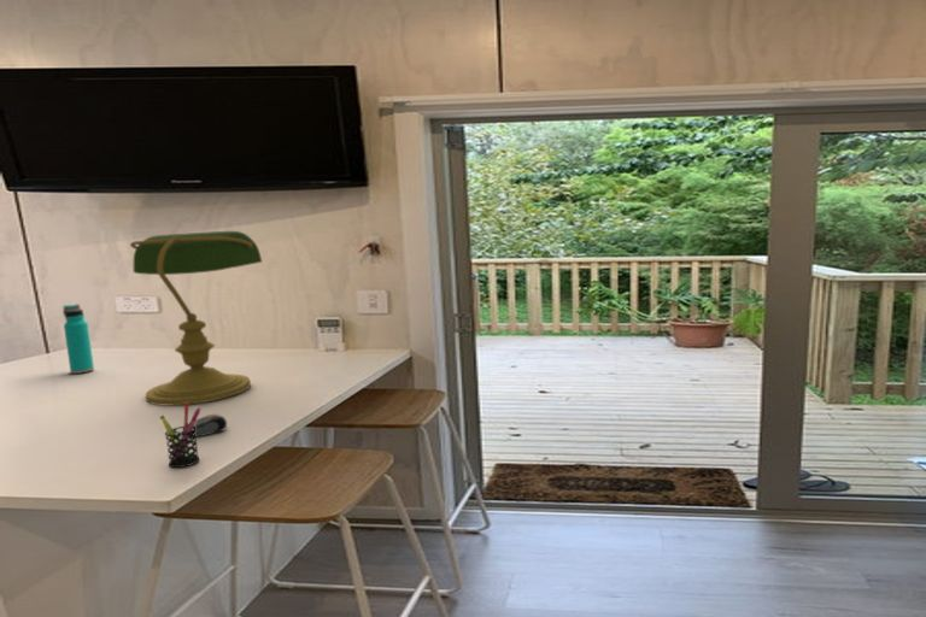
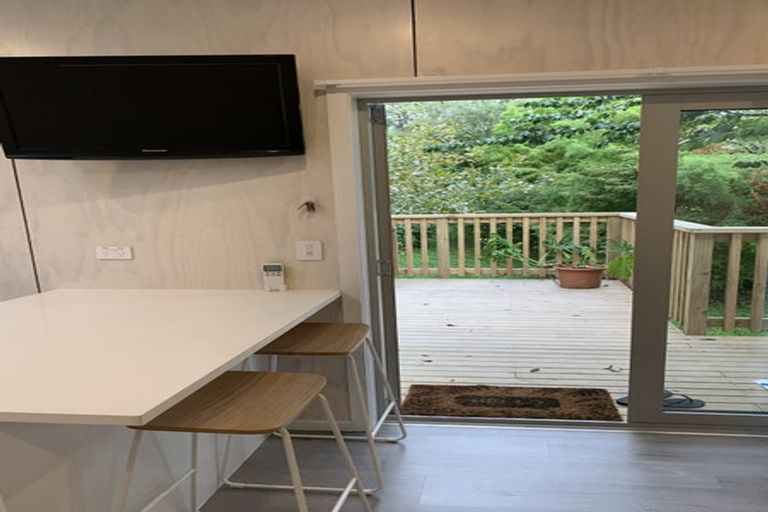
- computer mouse (204, 424)
- pen holder (178, 434)
- desk lamp (195, 315)
- water bottle (77, 337)
